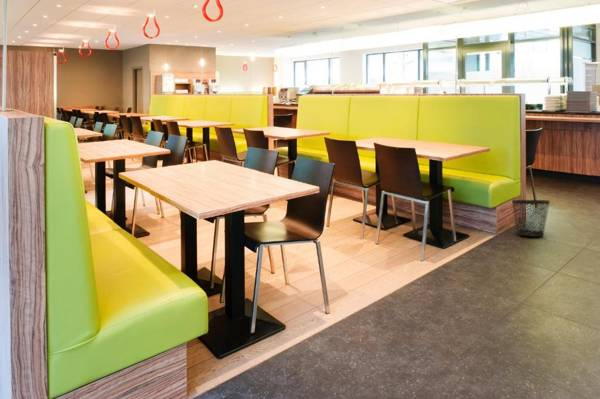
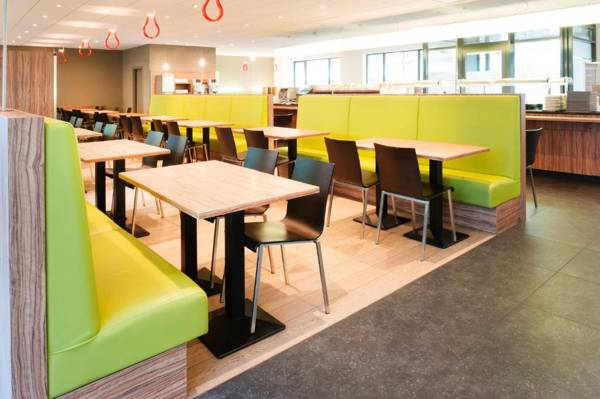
- wastebasket (530, 217)
